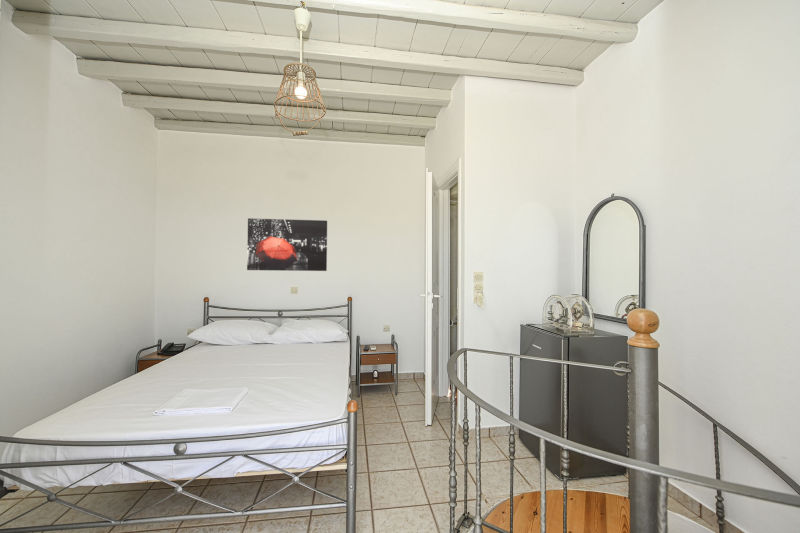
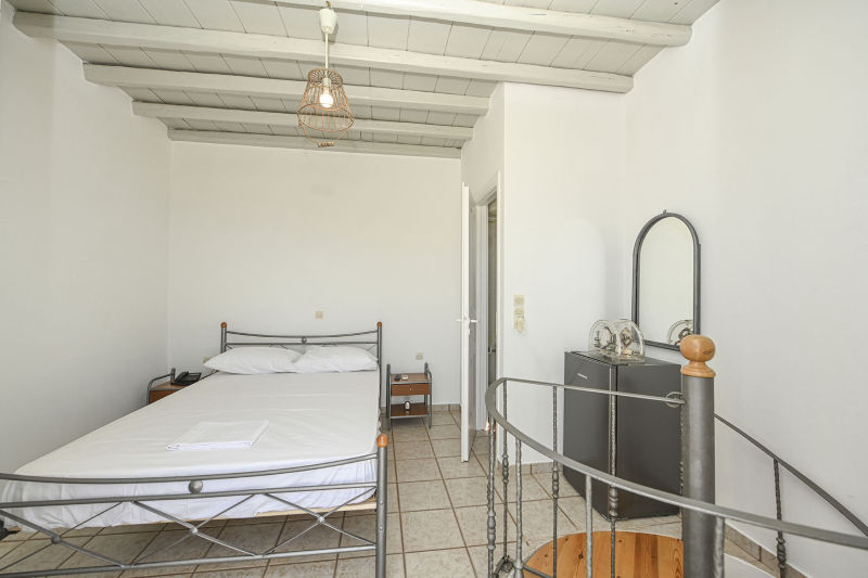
- wall art (287, 245)
